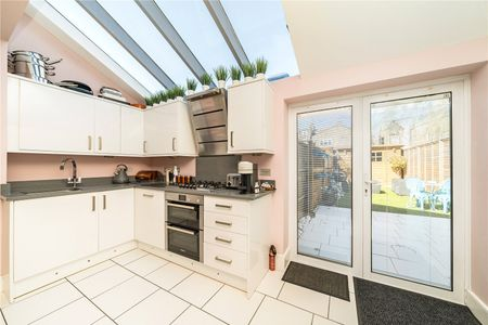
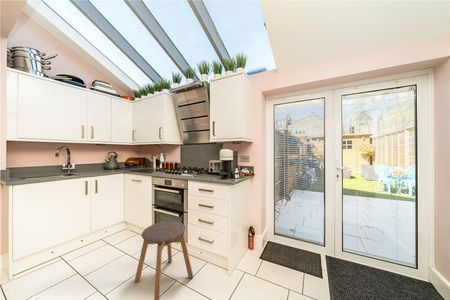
+ stool (161, 253)
